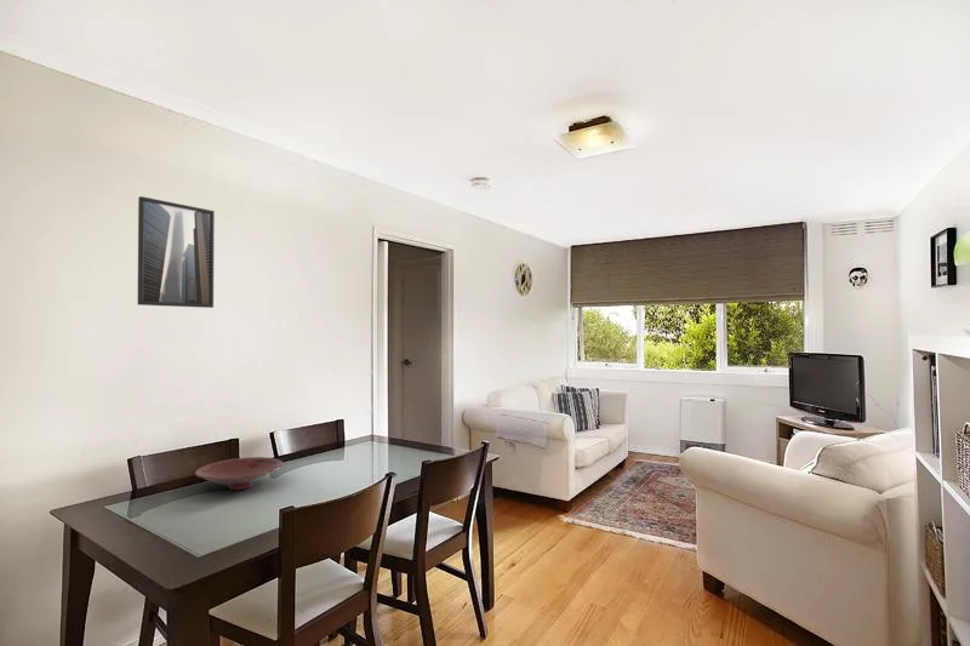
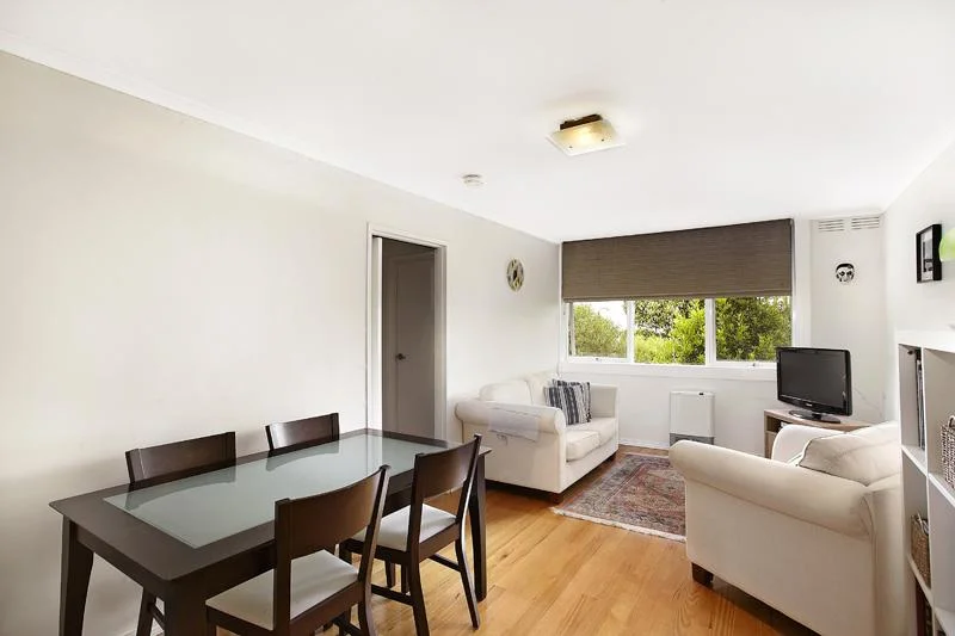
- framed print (177, 255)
- bowl (240, 476)
